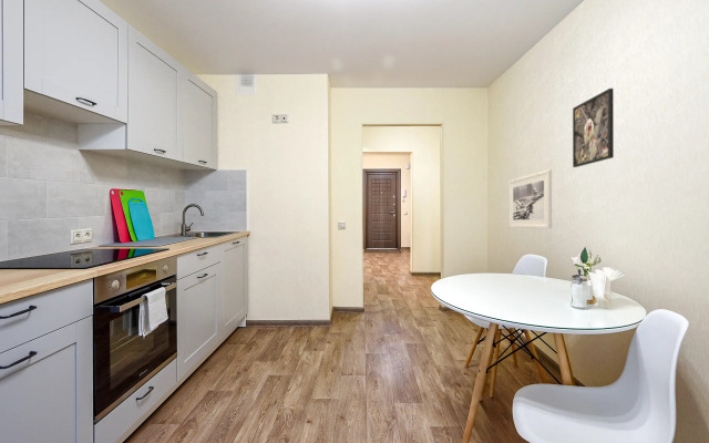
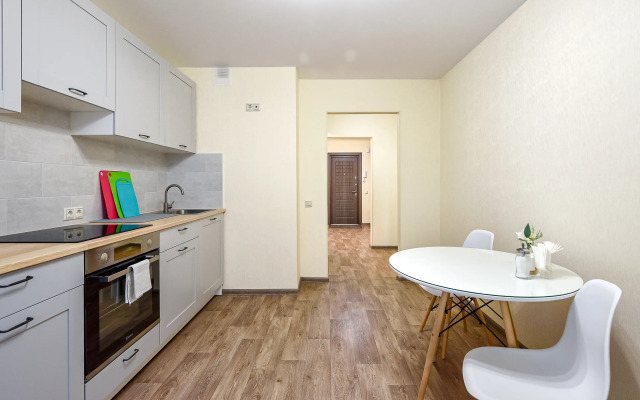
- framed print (590, 131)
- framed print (527, 202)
